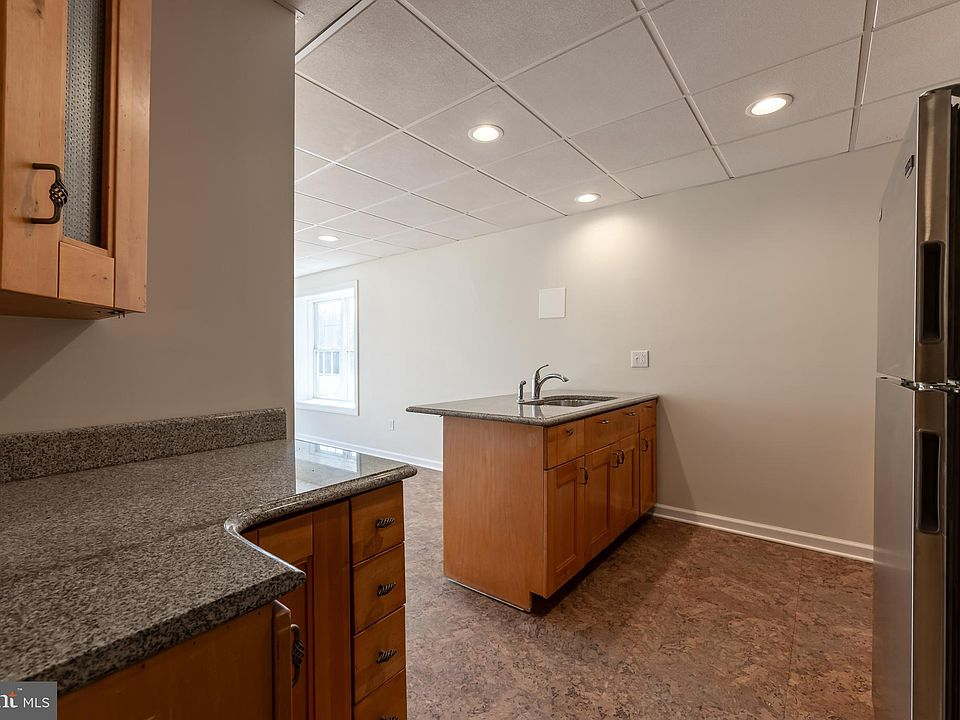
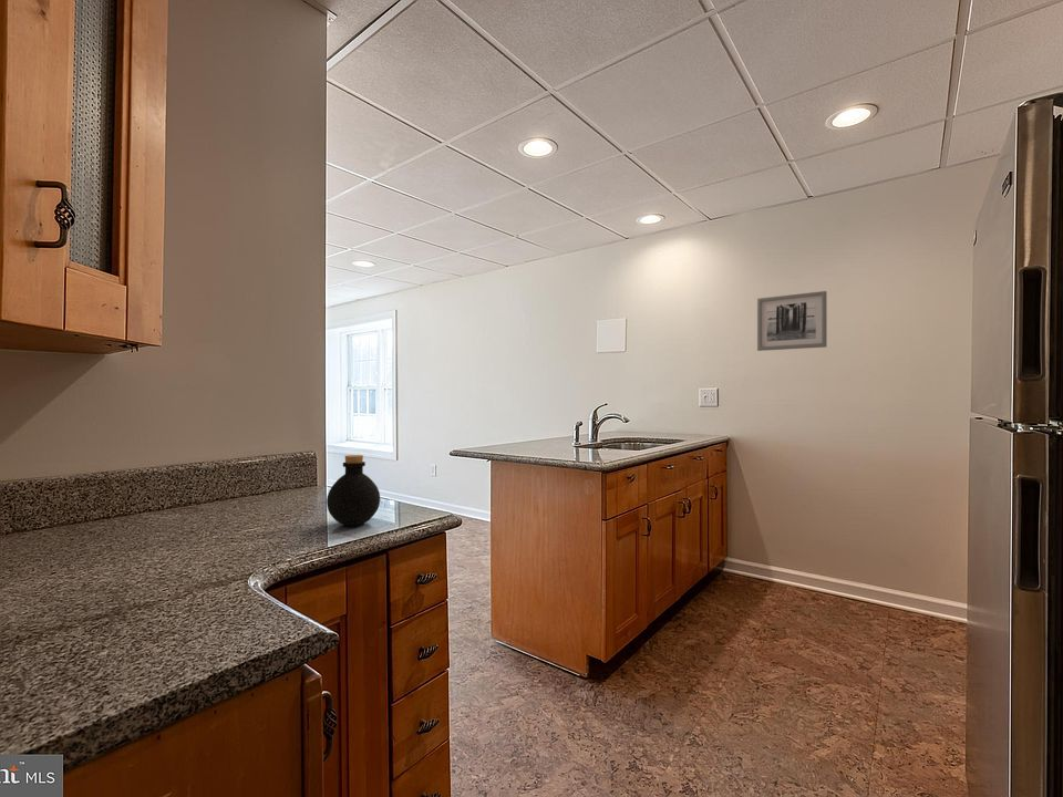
+ wall art (791, 321)
+ bottle (353, 489)
